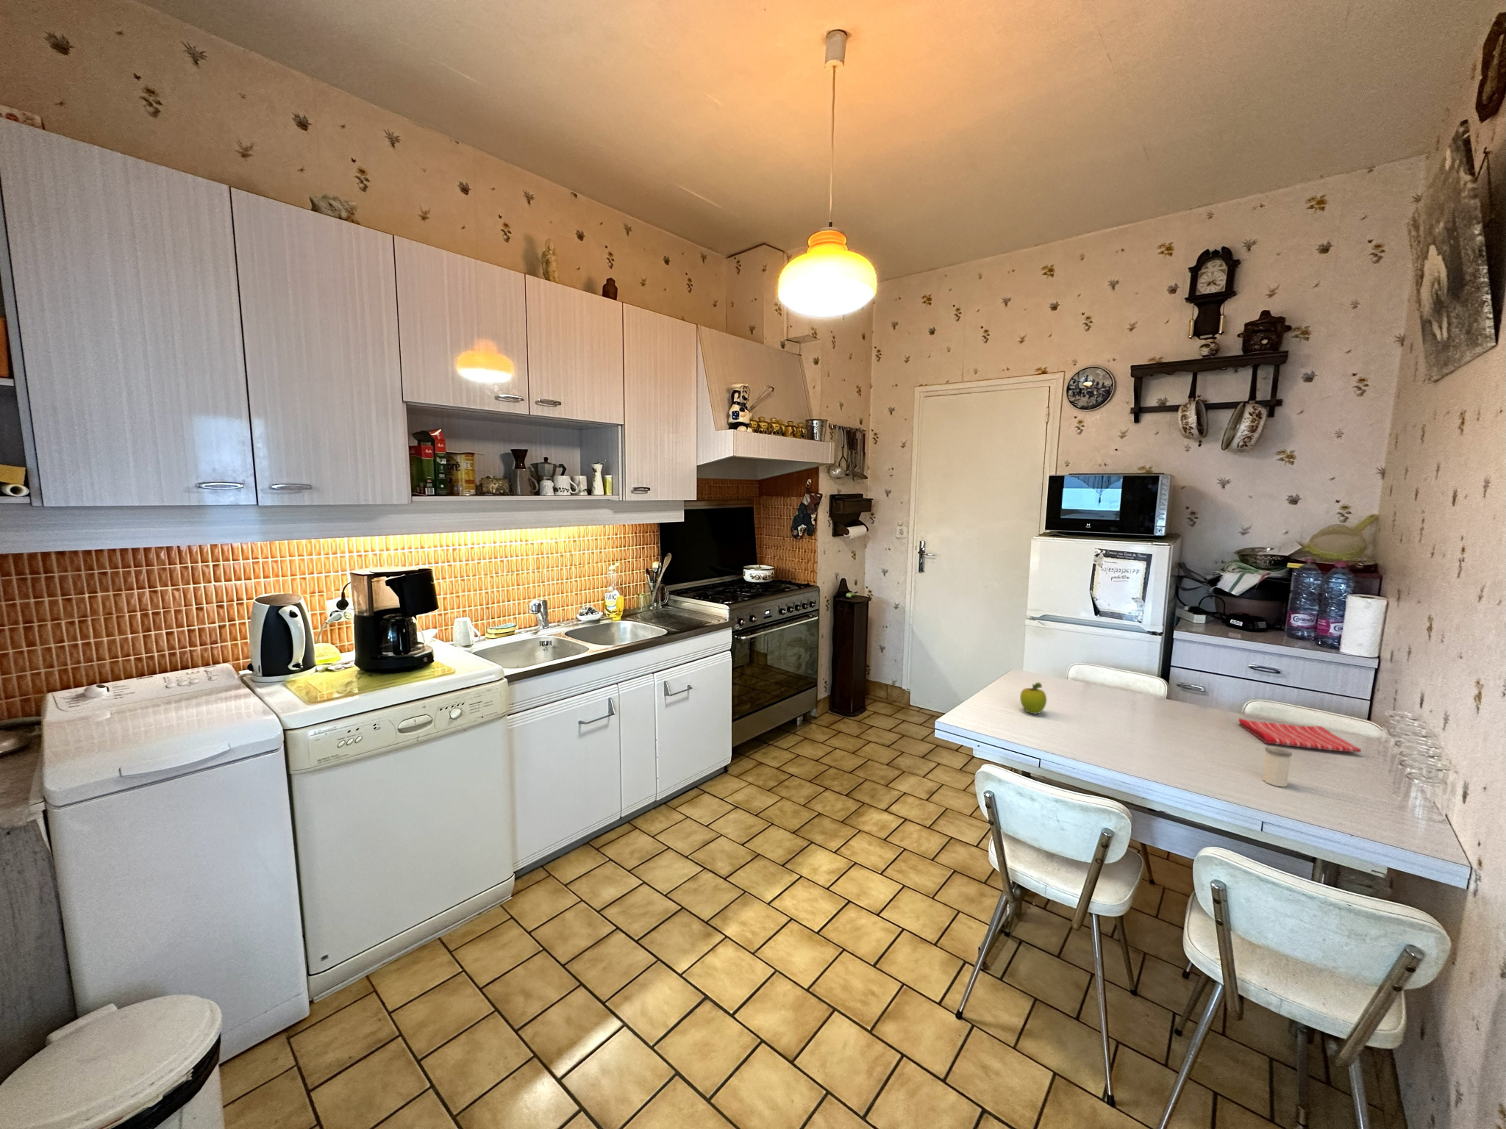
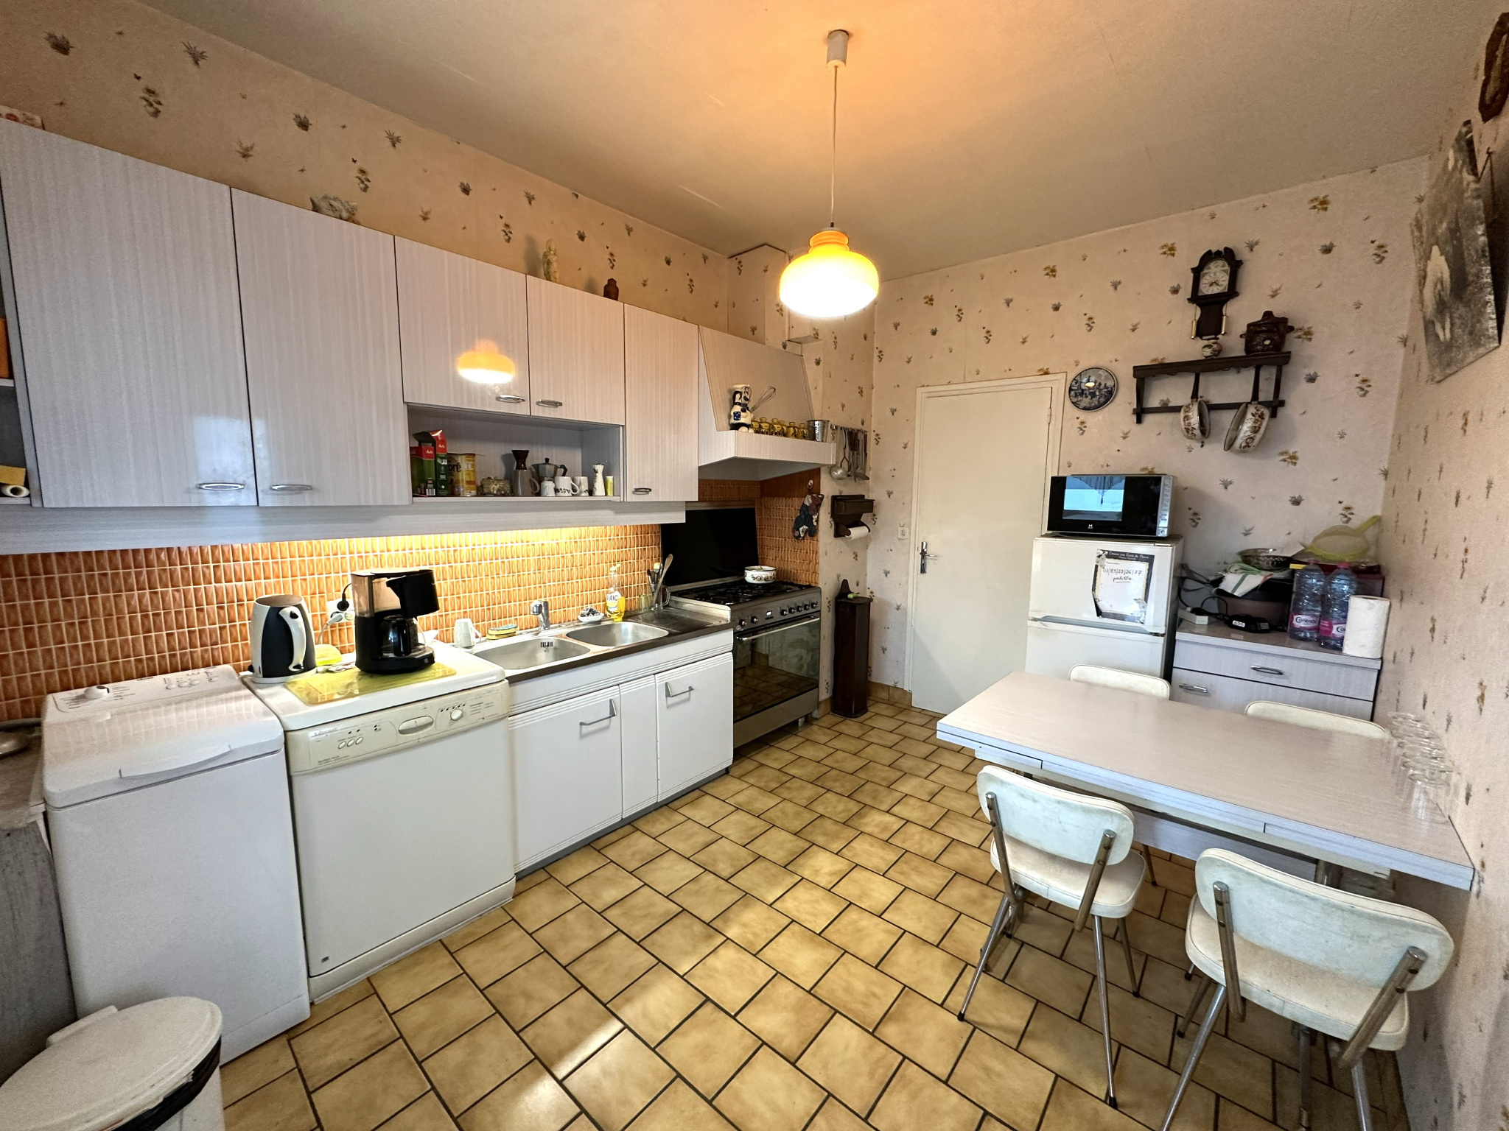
- fruit (1034, 697)
- salt shaker (1277, 766)
- dish towel (1295, 734)
